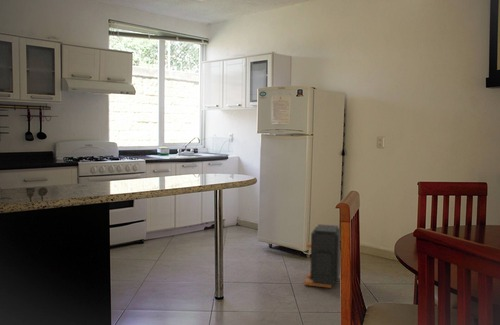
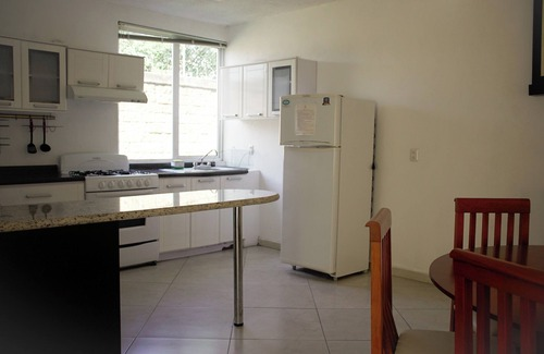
- trash can (323, 254)
